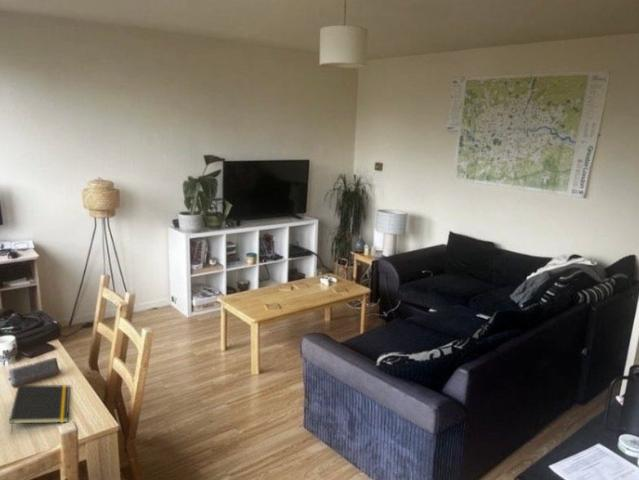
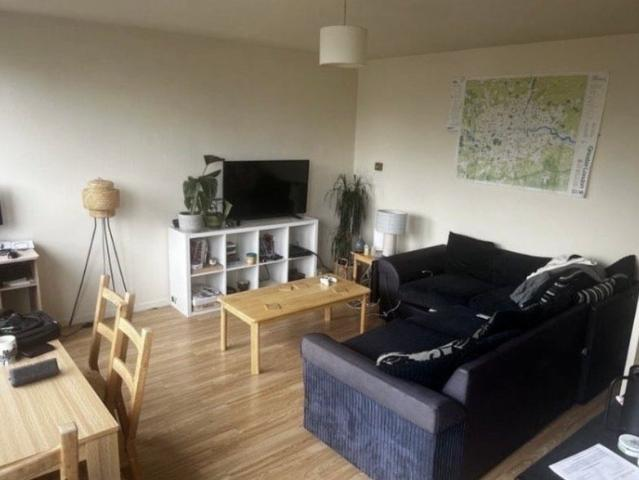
- notepad (41, 403)
